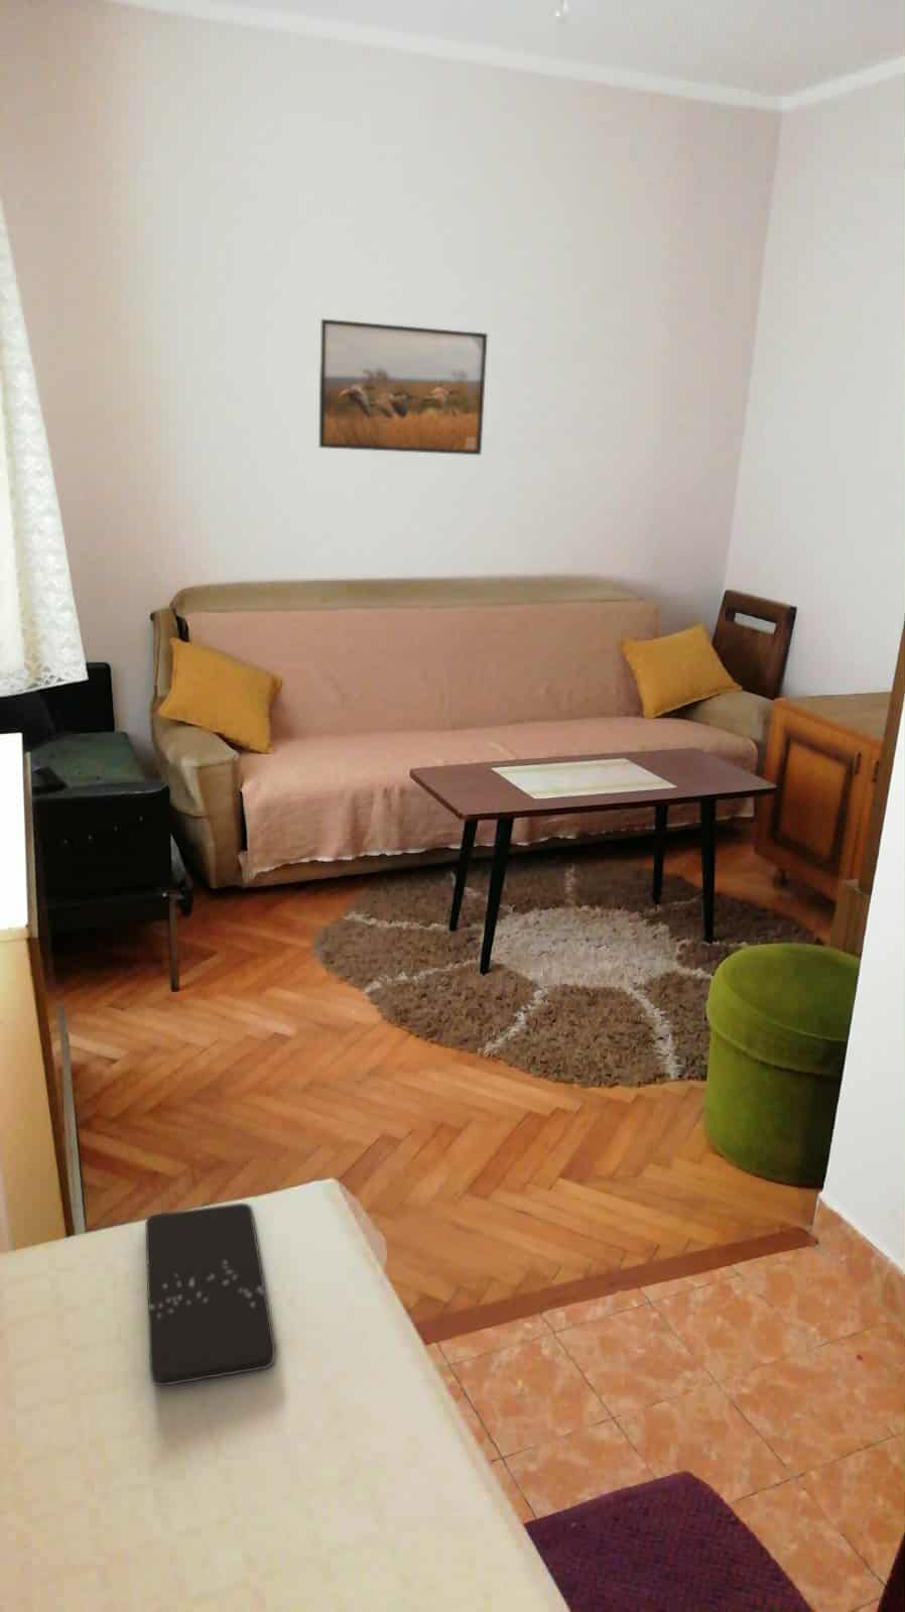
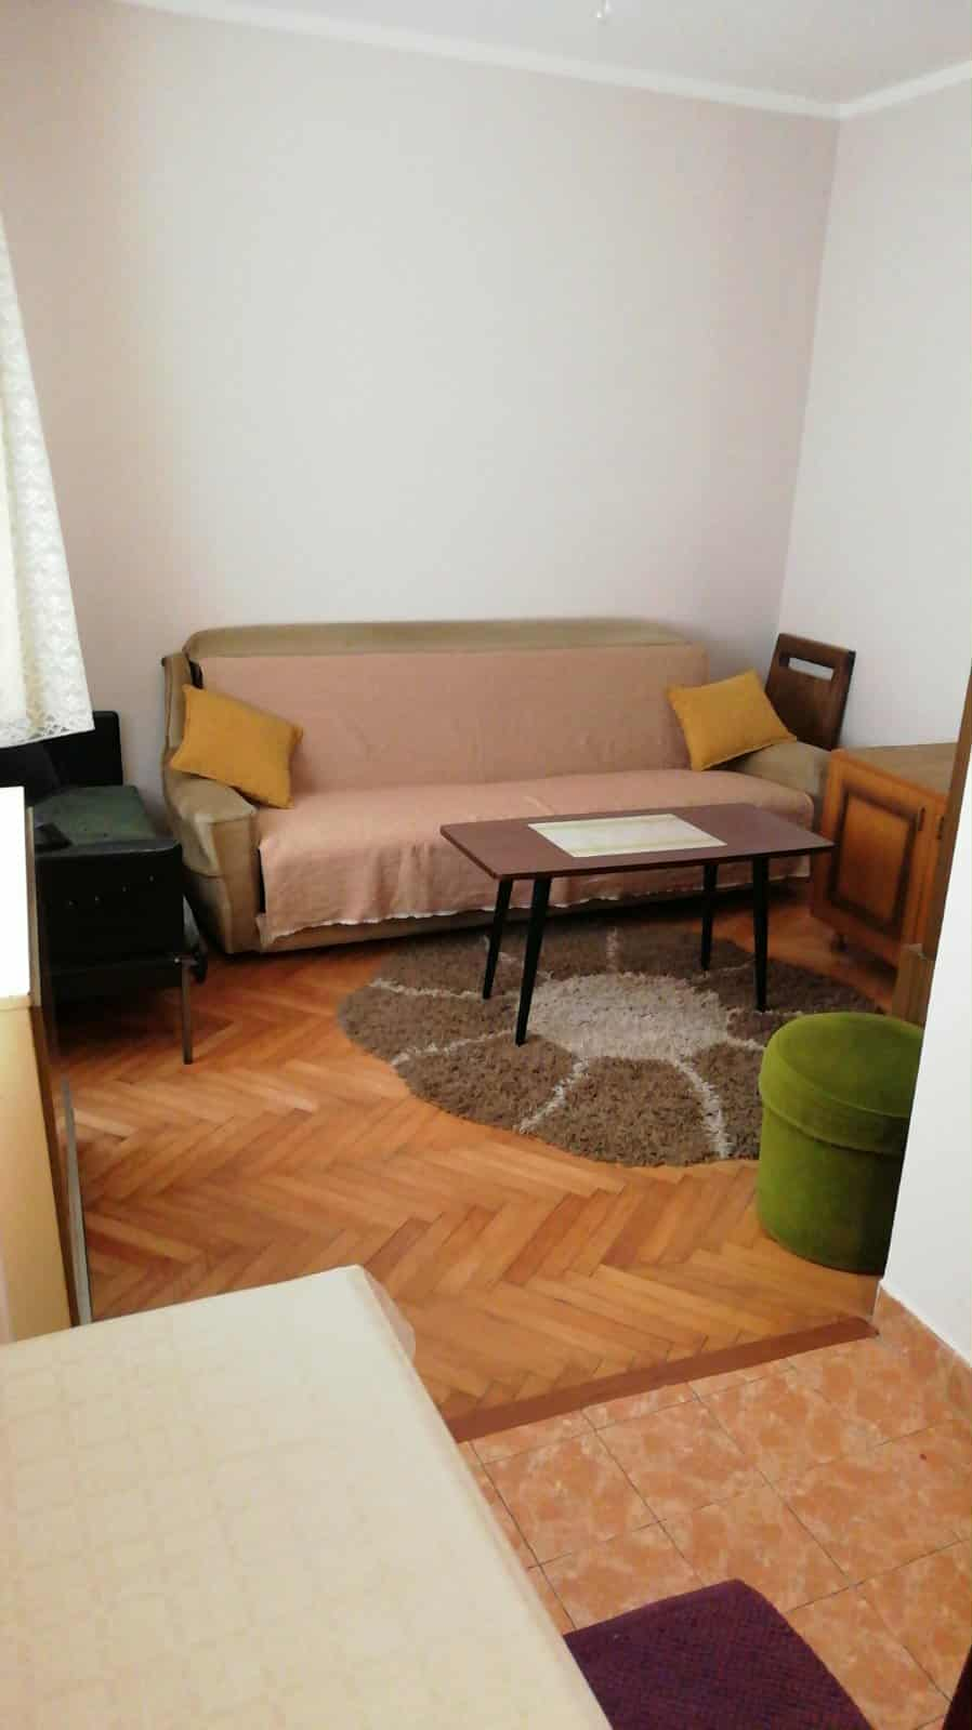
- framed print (404, 389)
- smartphone (206, 1284)
